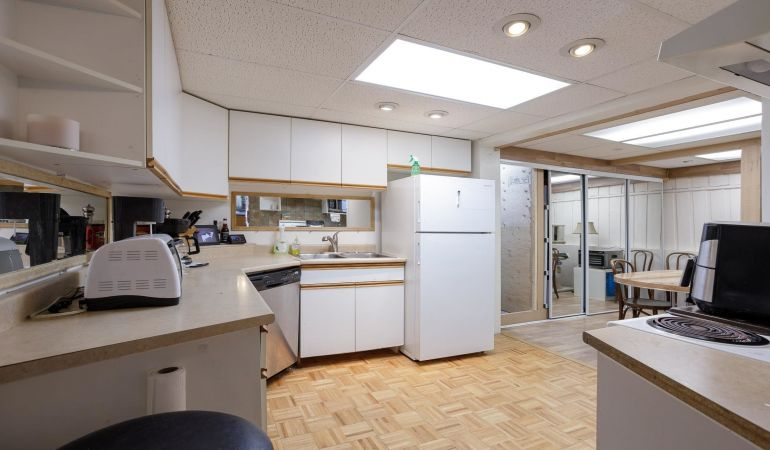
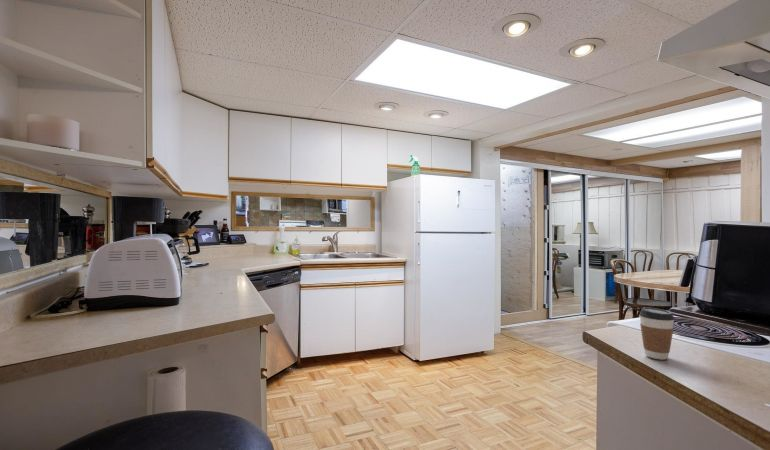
+ coffee cup (656, 333)
